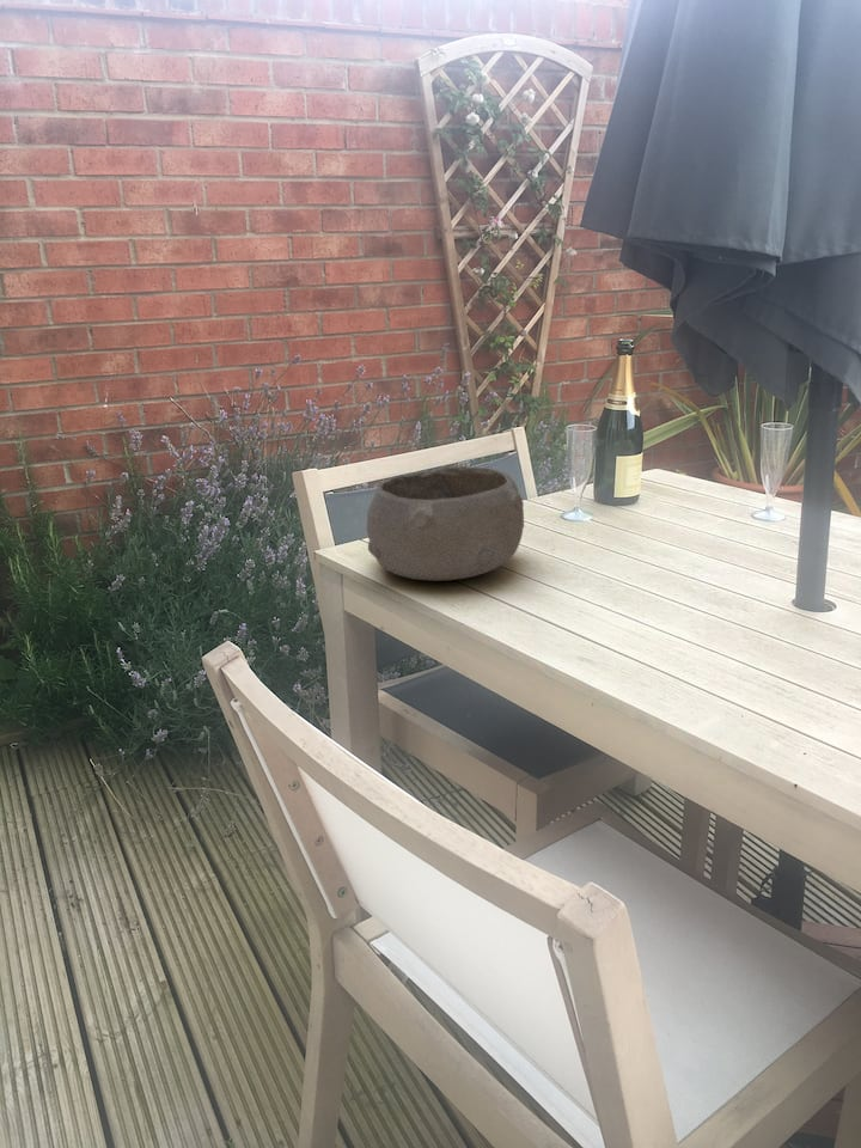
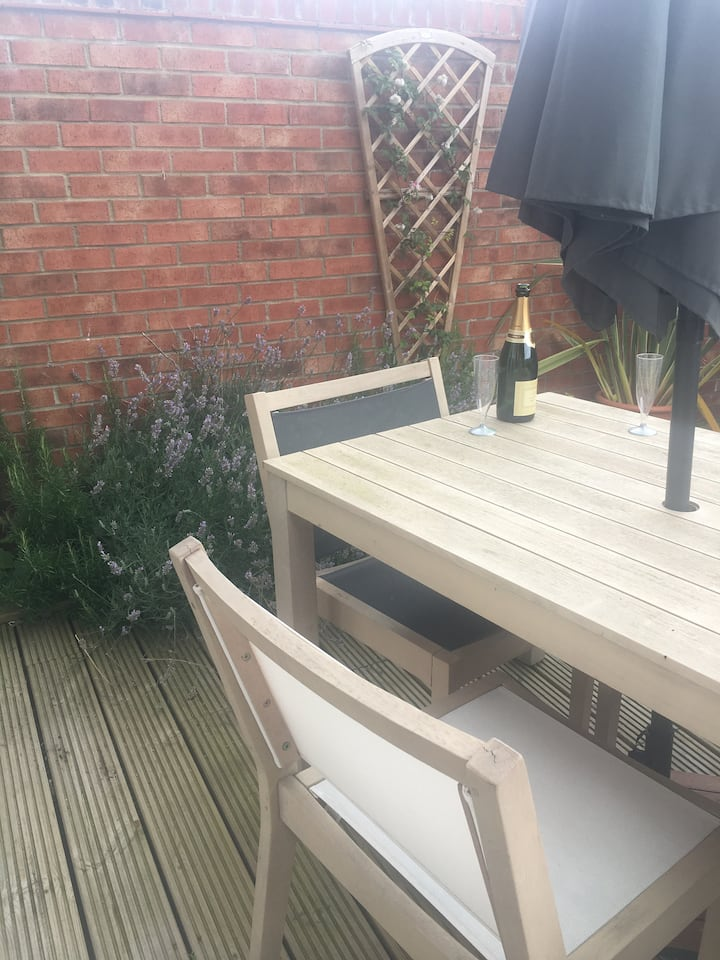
- bowl (445, 525)
